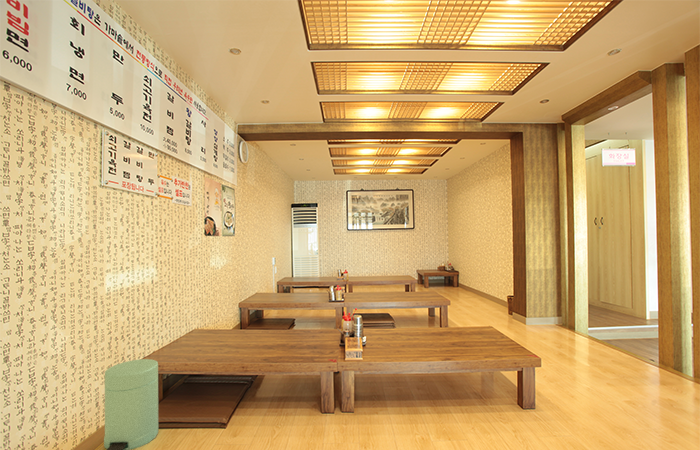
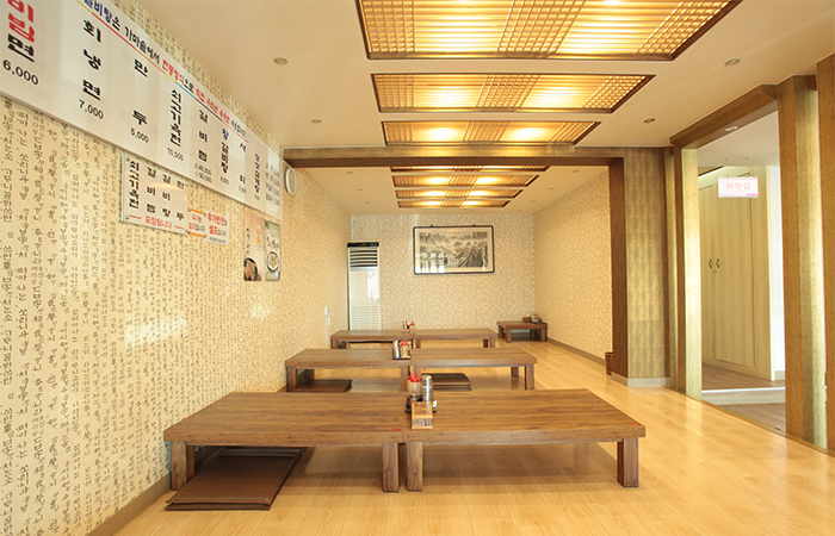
- trash can (129, 403)
